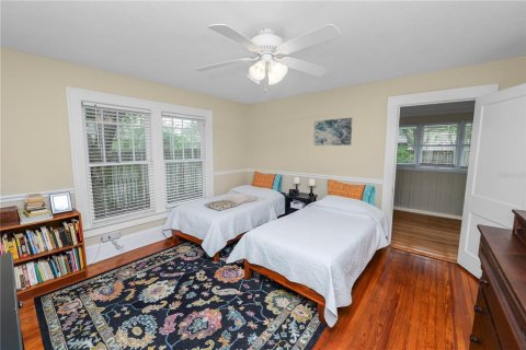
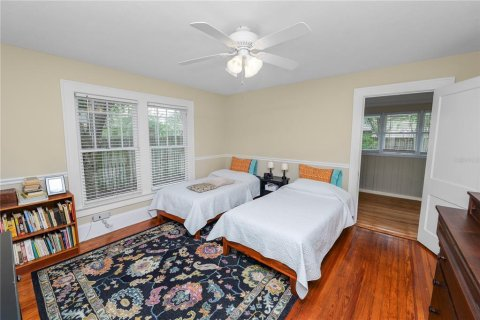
- wall art (331, 132)
